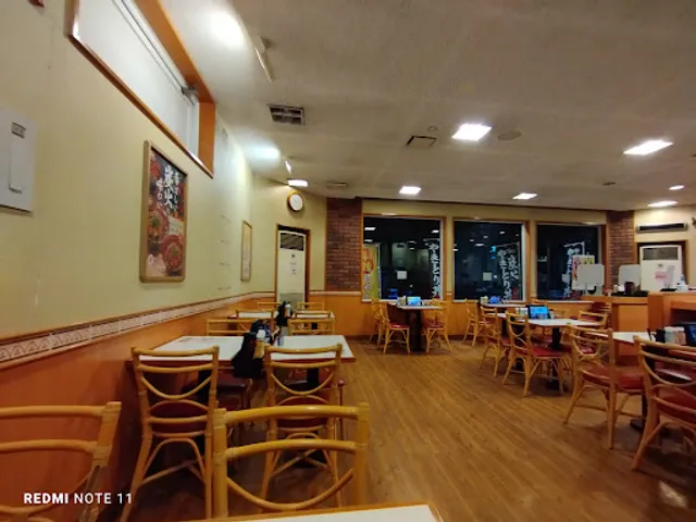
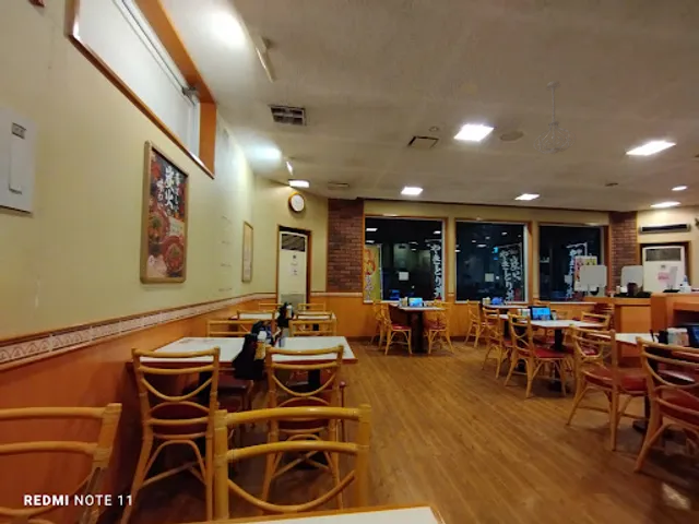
+ ceiling light fixture (553, 118)
